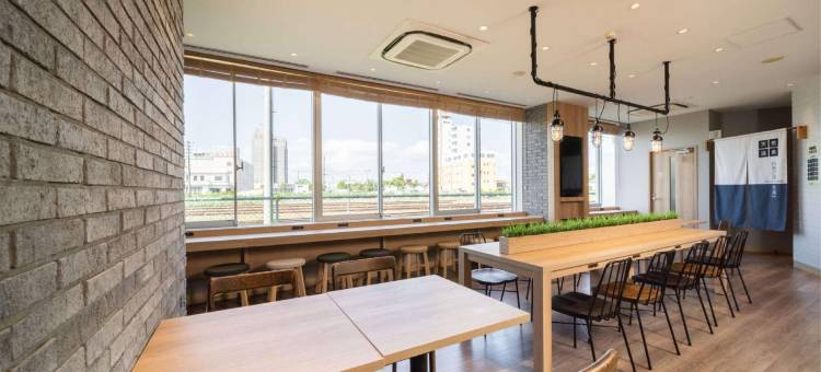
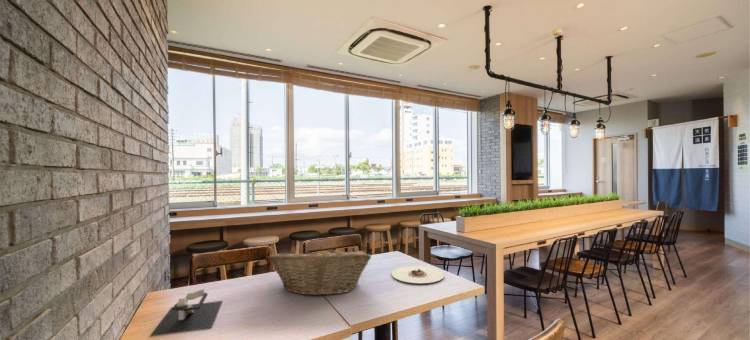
+ fruit basket (320, 265)
+ napkin holder (190, 306)
+ plate (417, 272)
